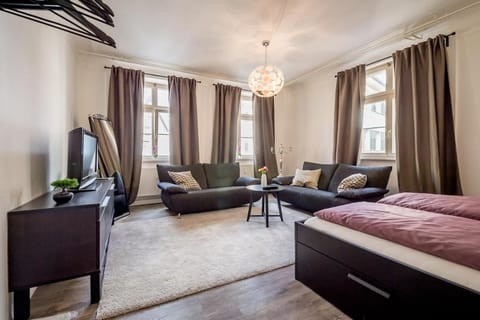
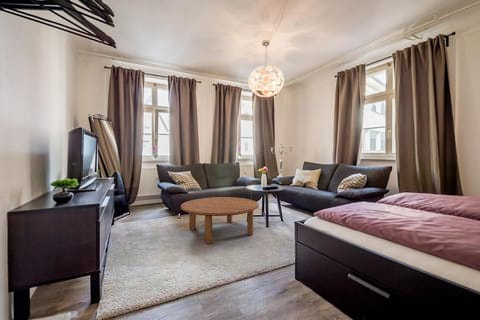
+ coffee table (220, 215)
